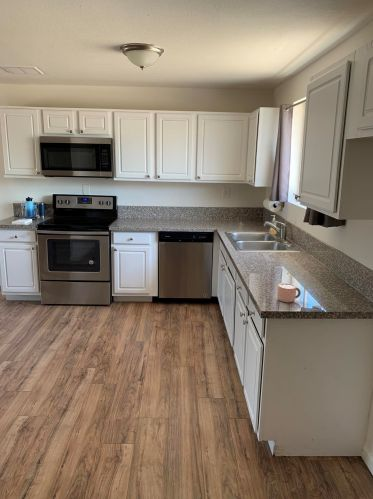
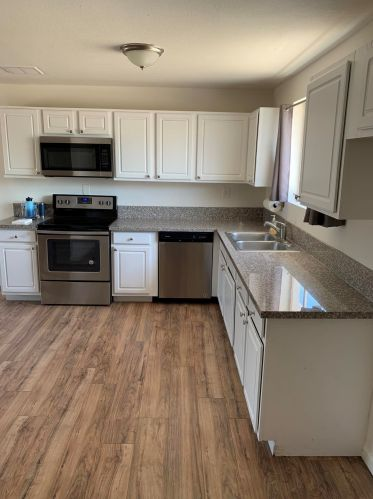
- mug (289, 292)
